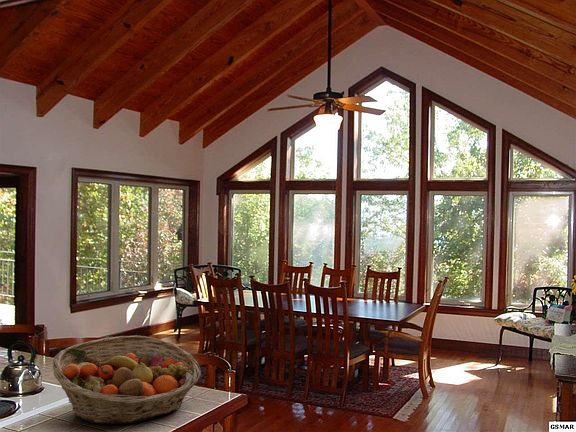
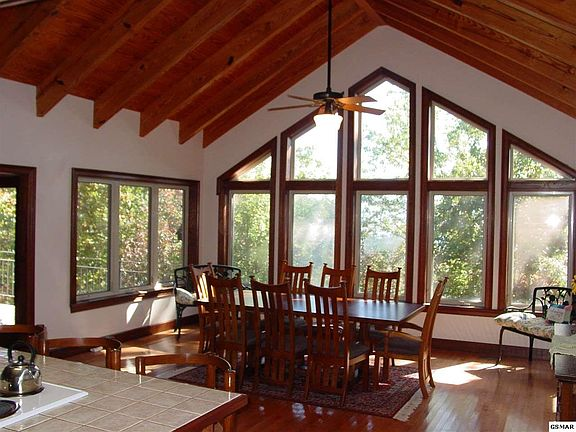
- fruit basket (128, 376)
